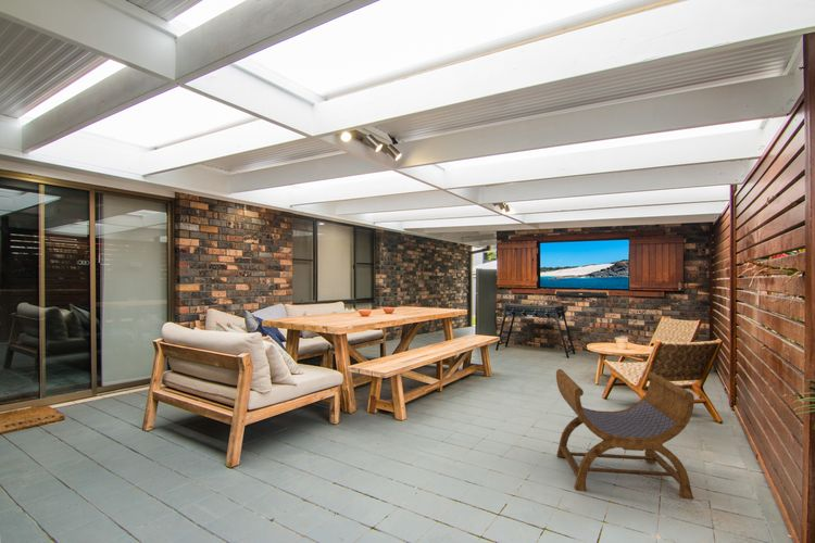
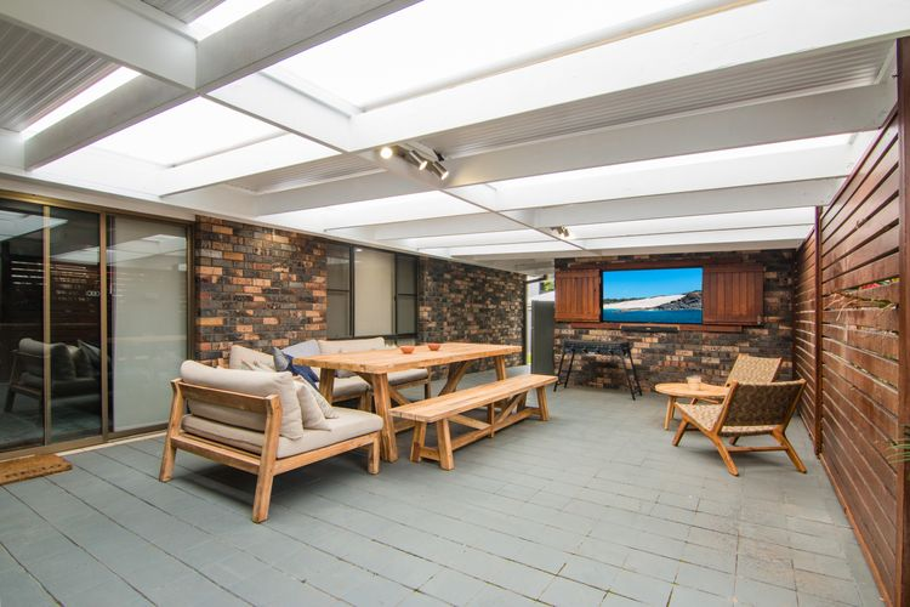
- stool (617, 427)
